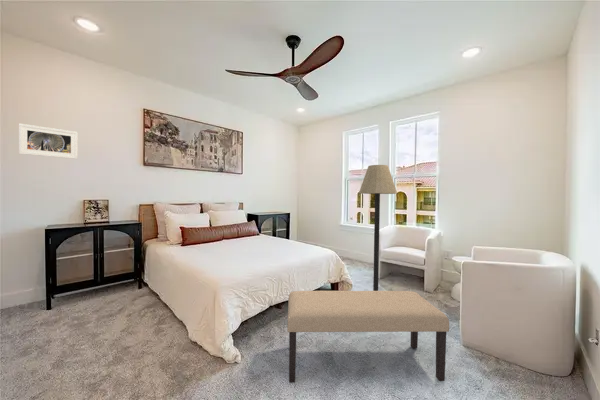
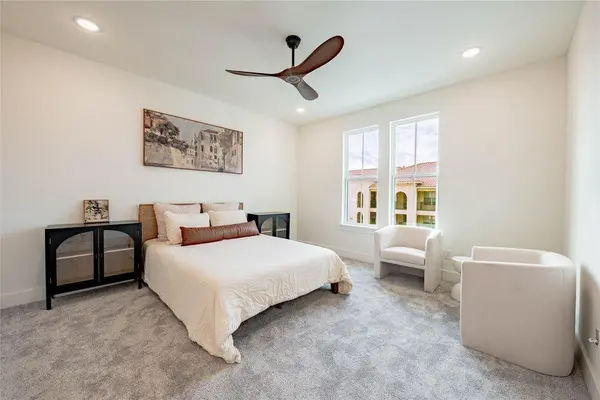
- floor lamp (376, 235)
- bench (360, 330)
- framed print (50, 142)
